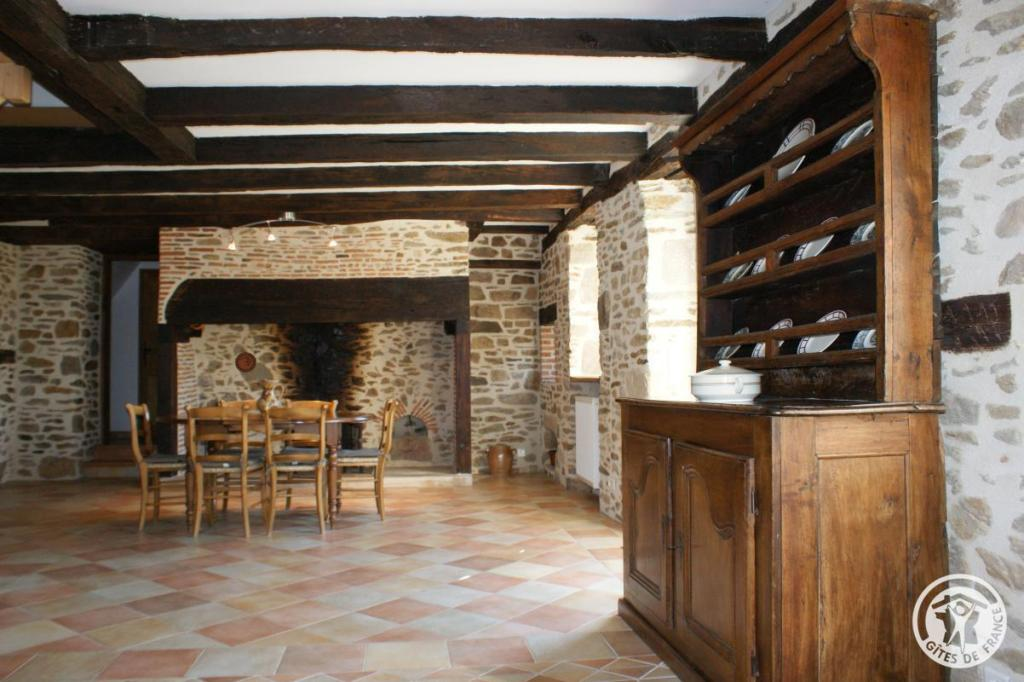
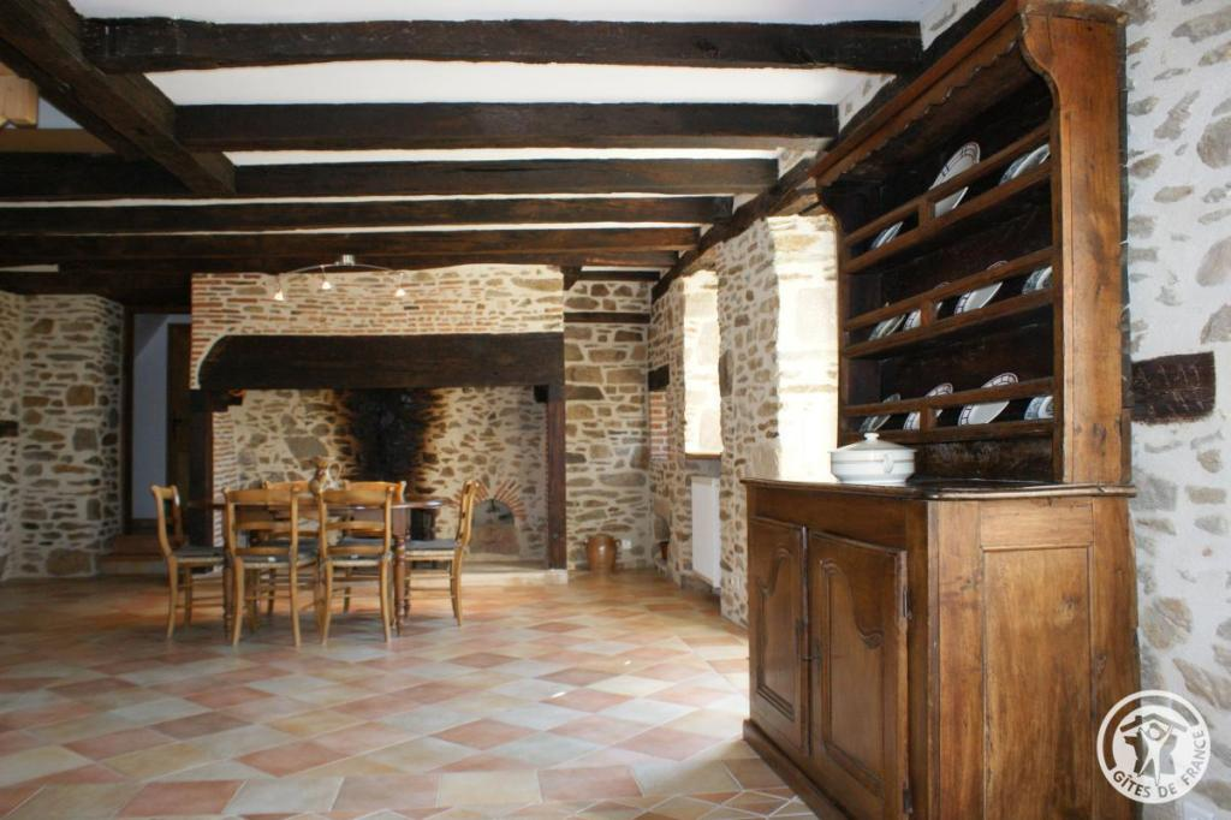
- decorative plate (245, 362)
